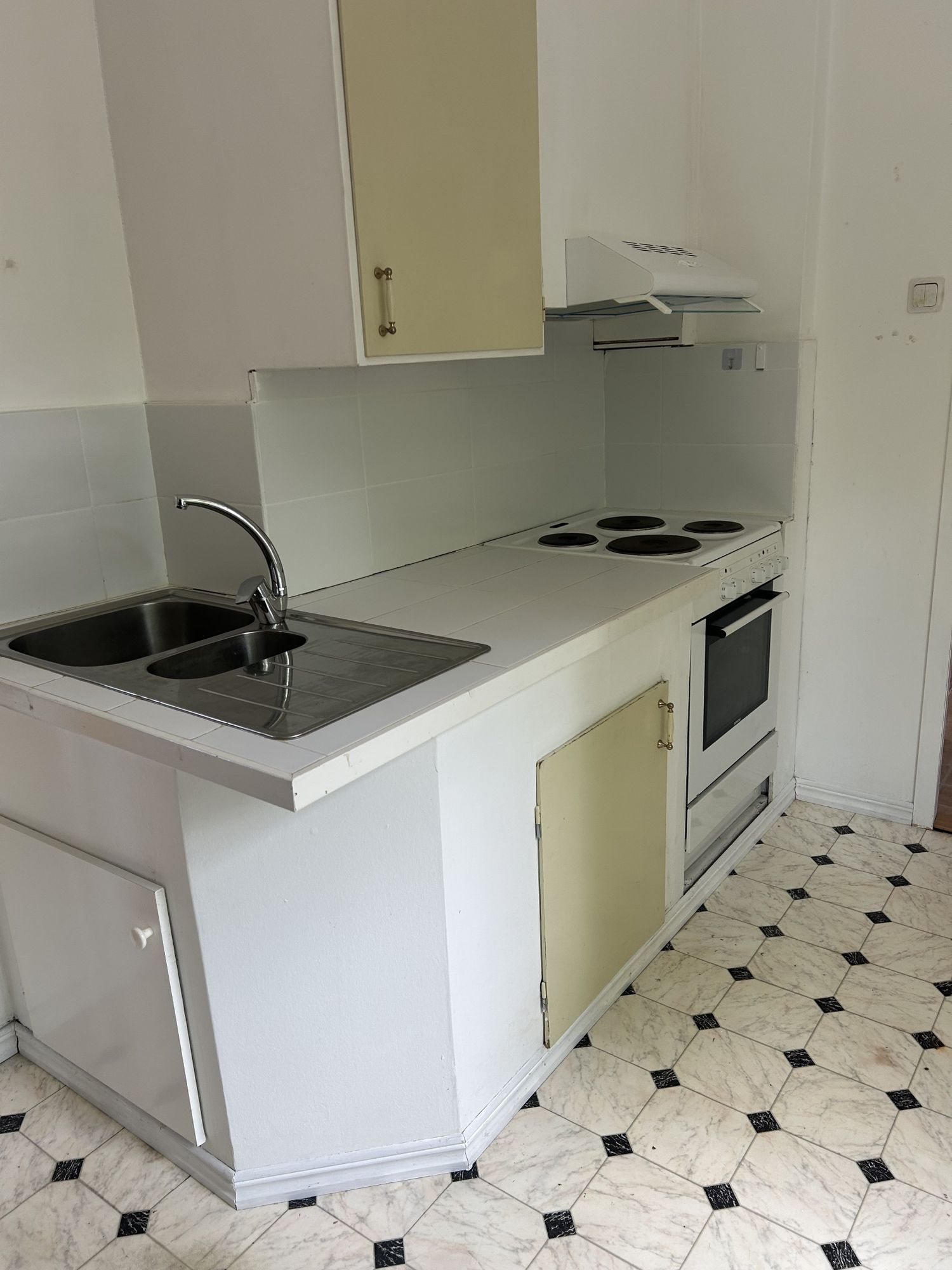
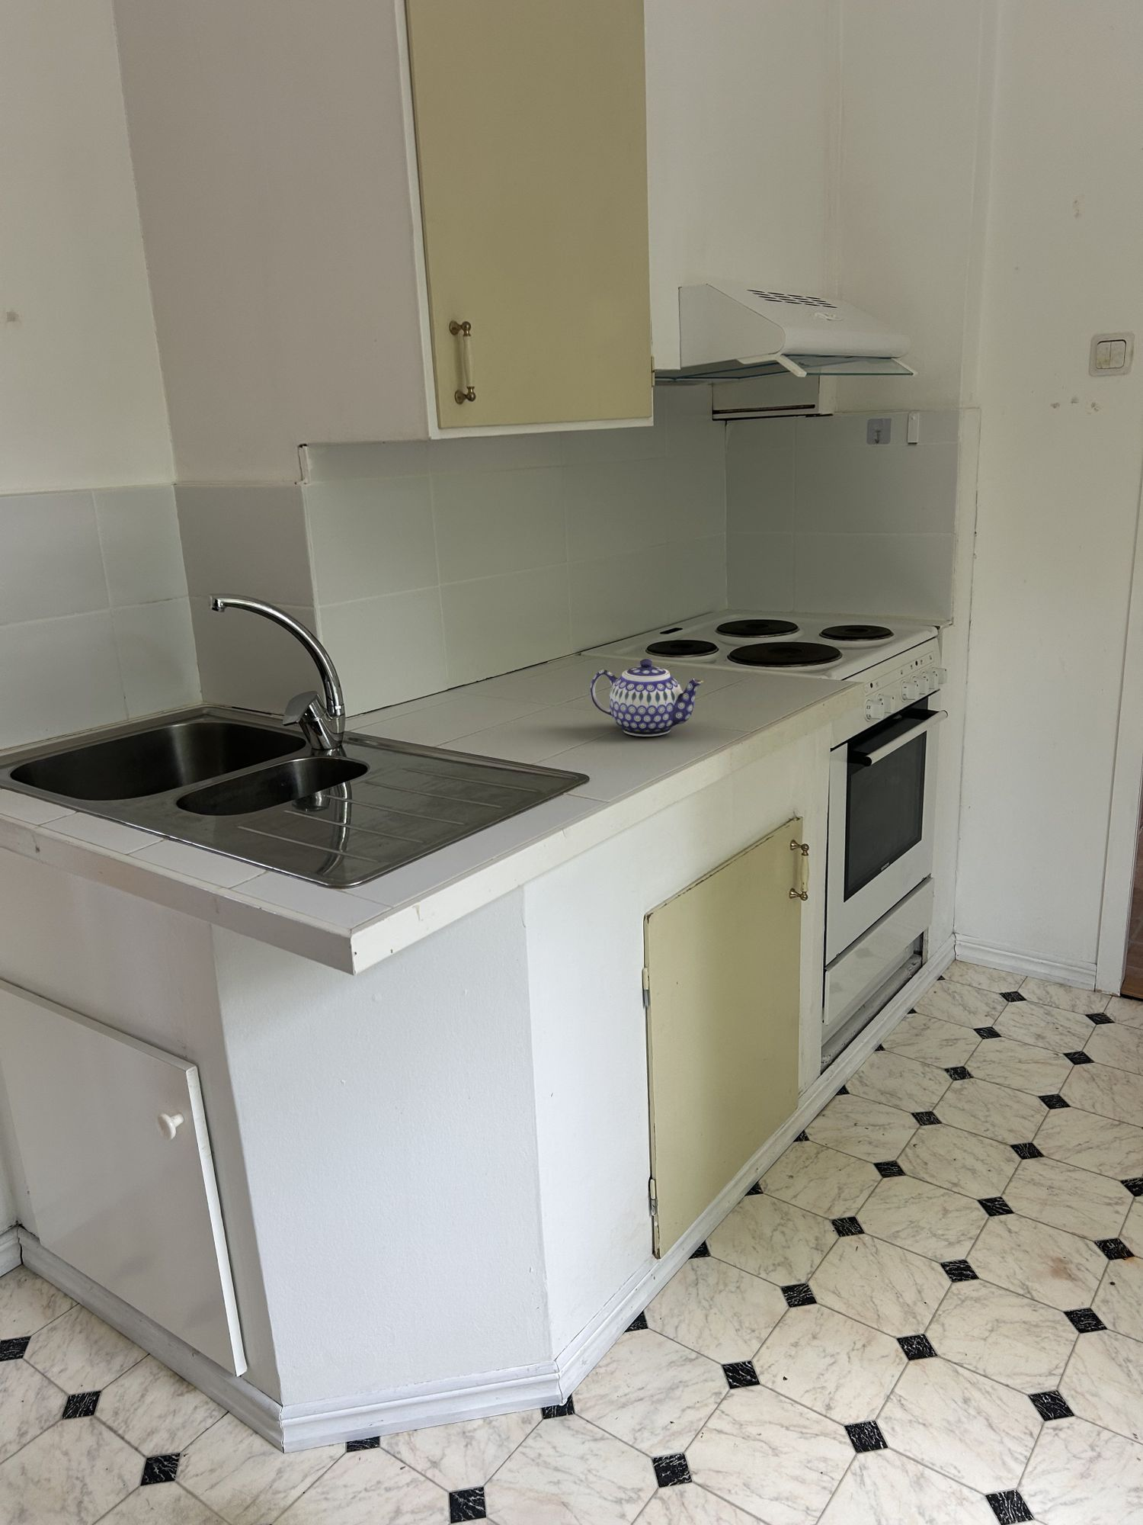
+ teapot (646, 694)
